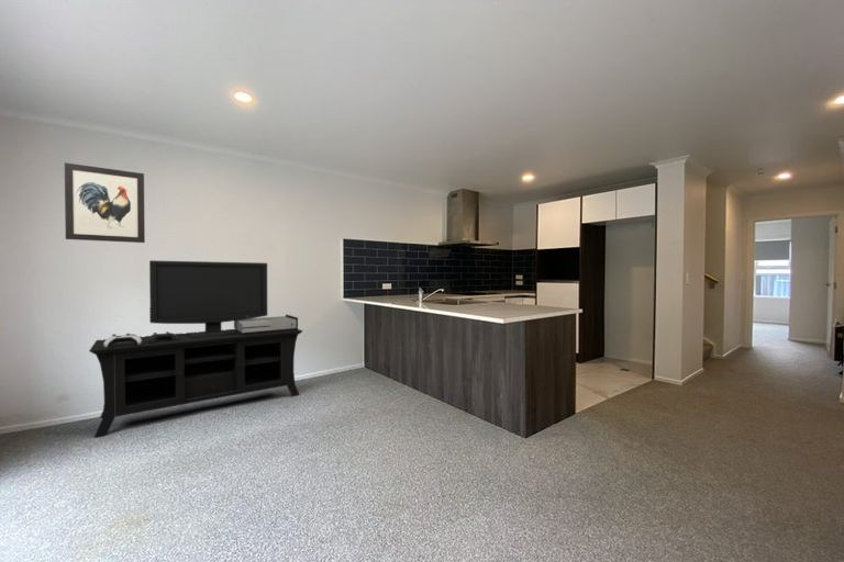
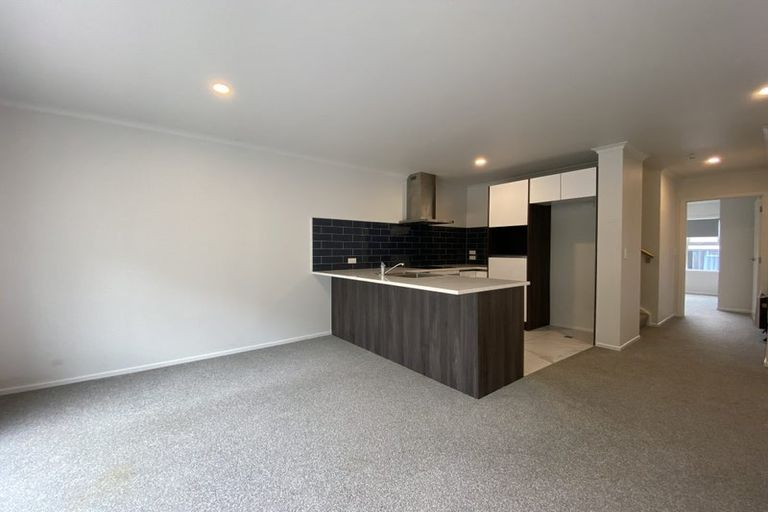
- media console (208, 334)
- wall art (107, 204)
